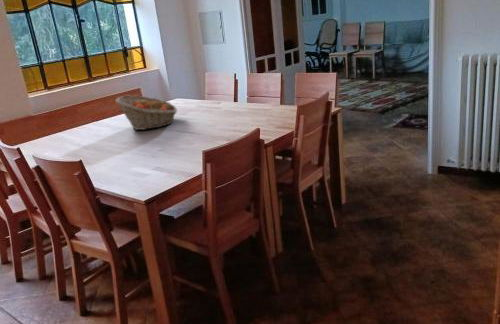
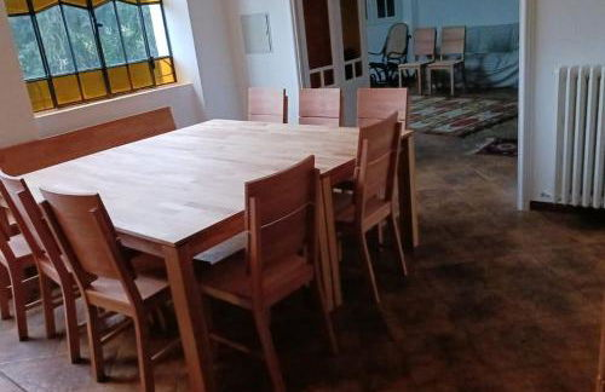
- fruit basket (147, 109)
